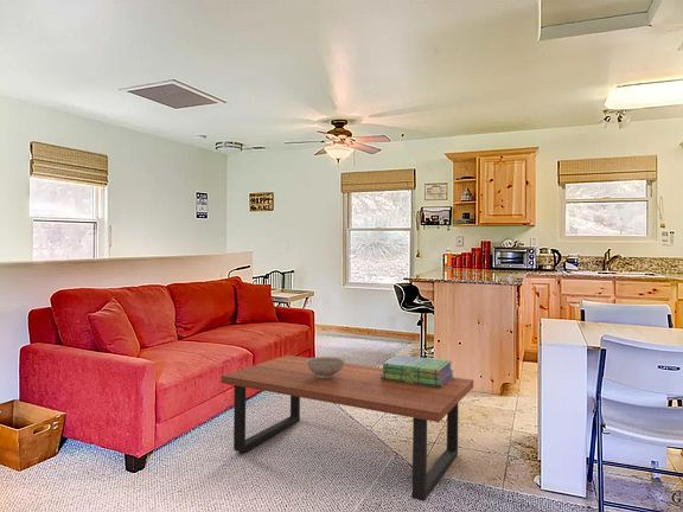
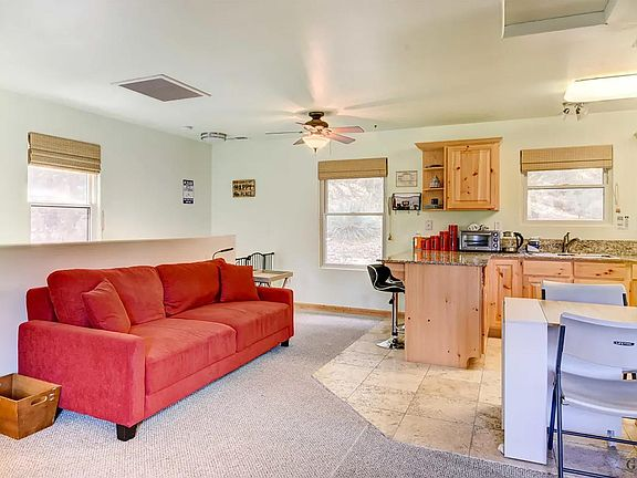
- stack of books (417, 370)
- decorative bowl (325, 367)
- coffee table (349, 405)
